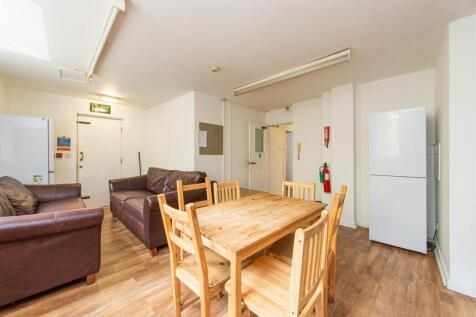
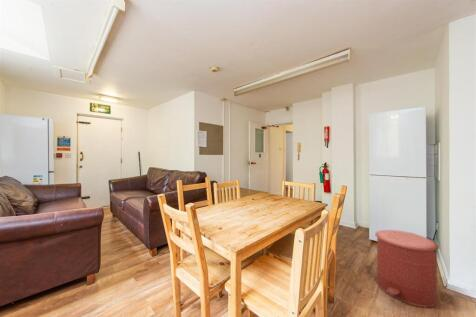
+ trash can (404, 263)
